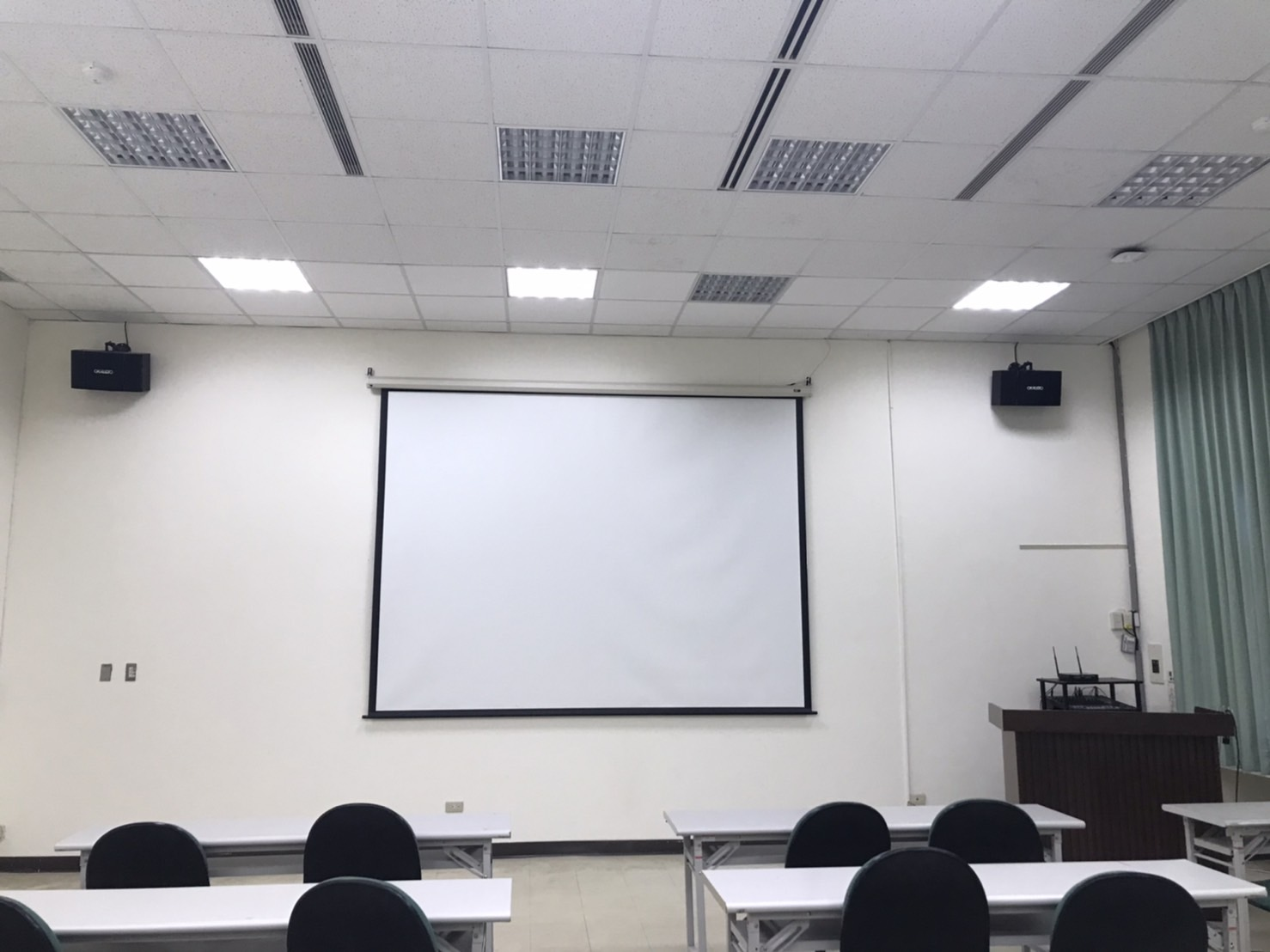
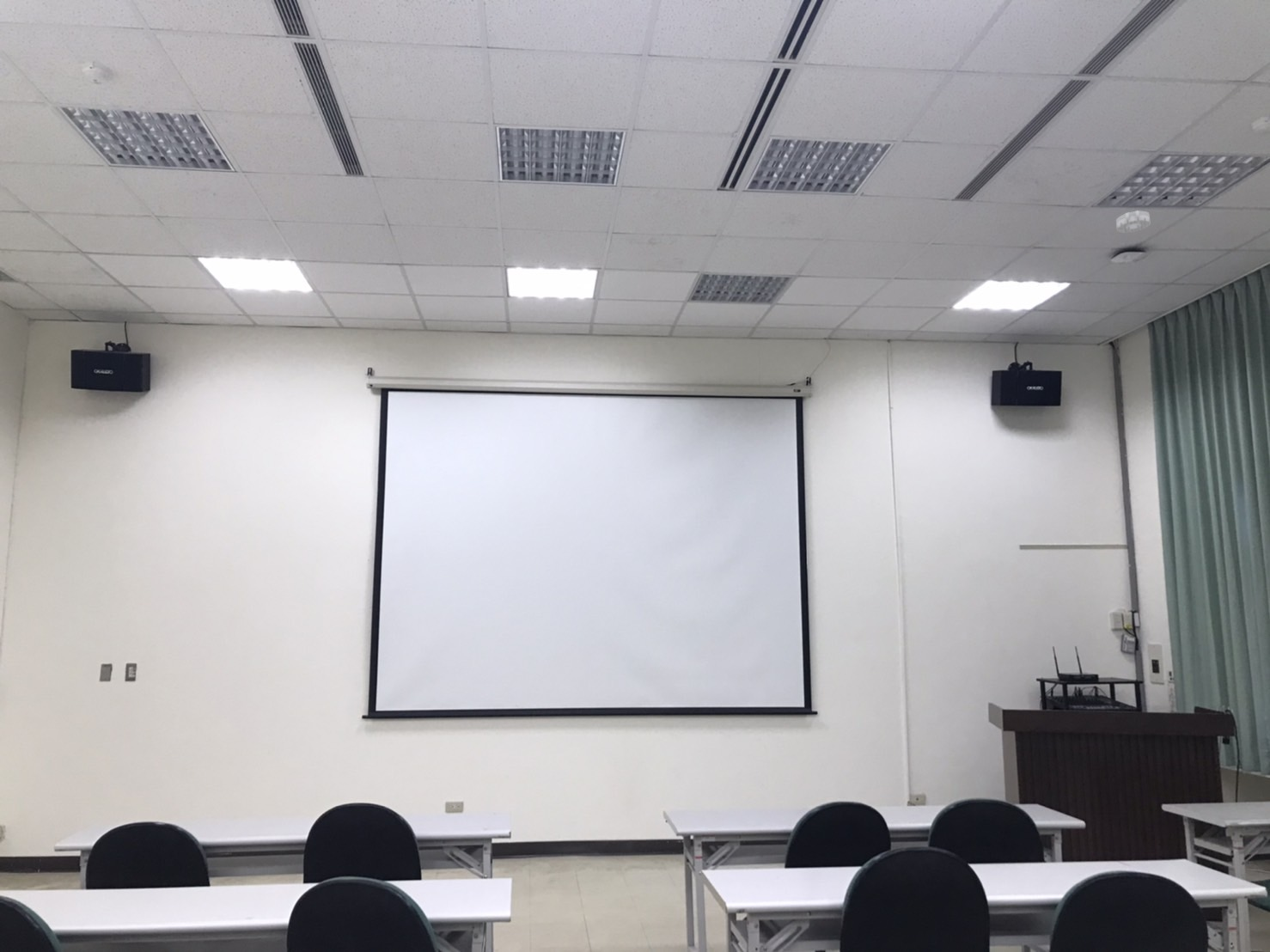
+ smoke detector (1133, 221)
